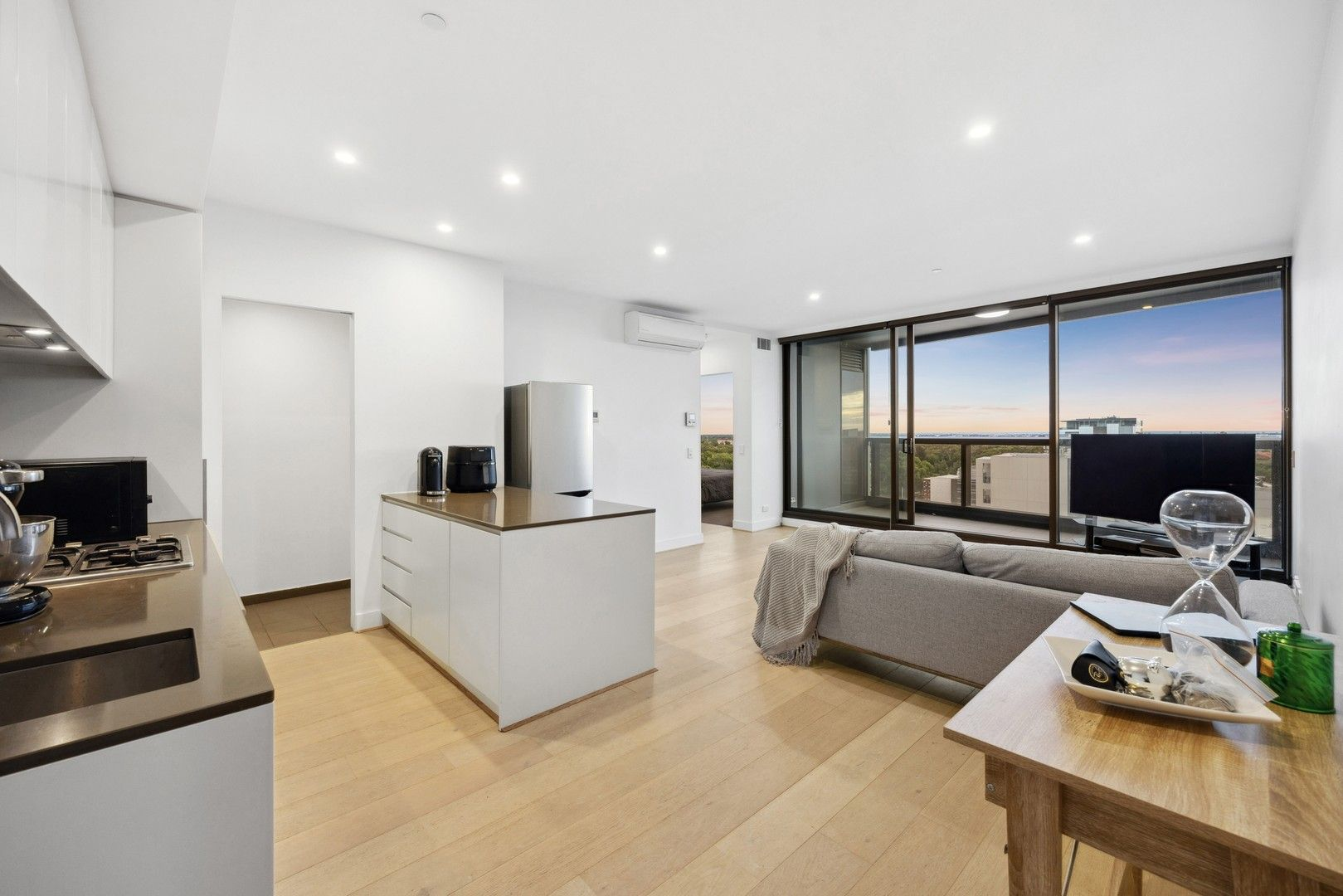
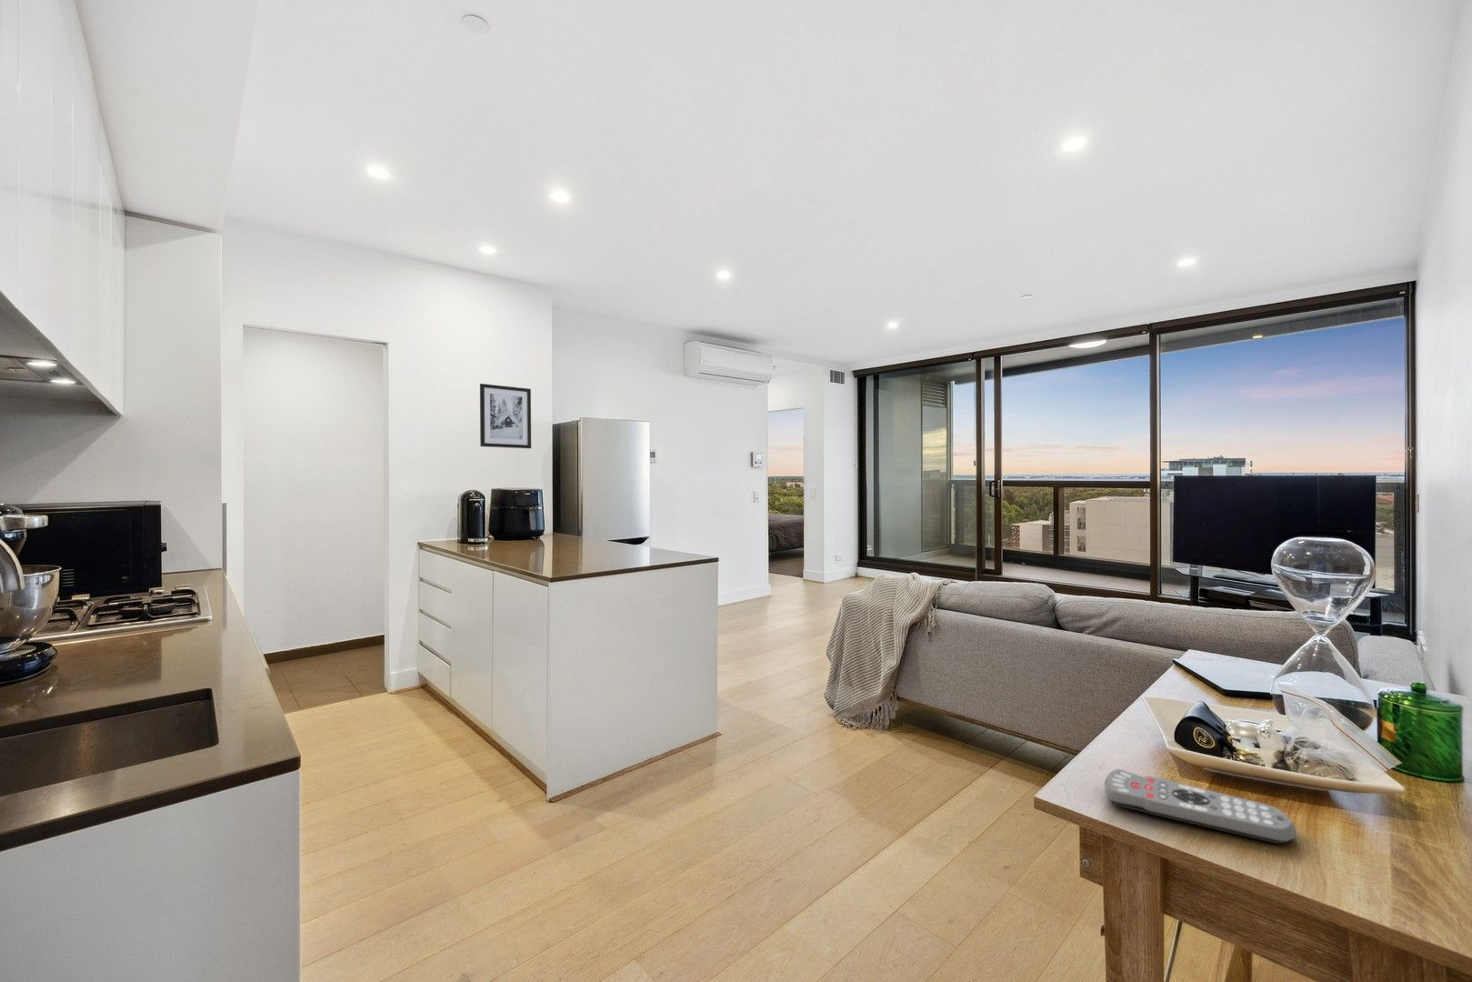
+ wall art (505, 416)
+ remote control (1193, 804)
